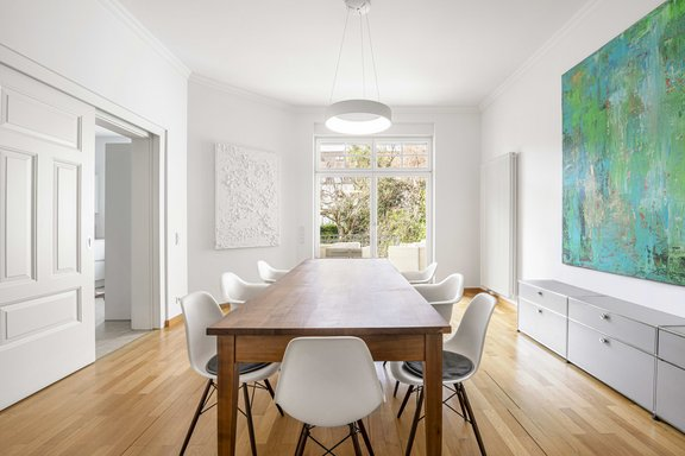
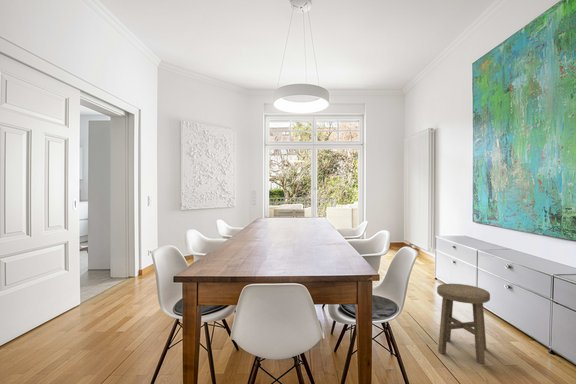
+ stool (463, 322)
